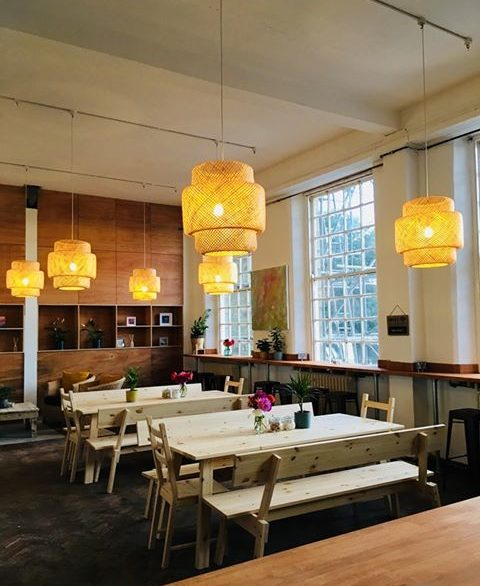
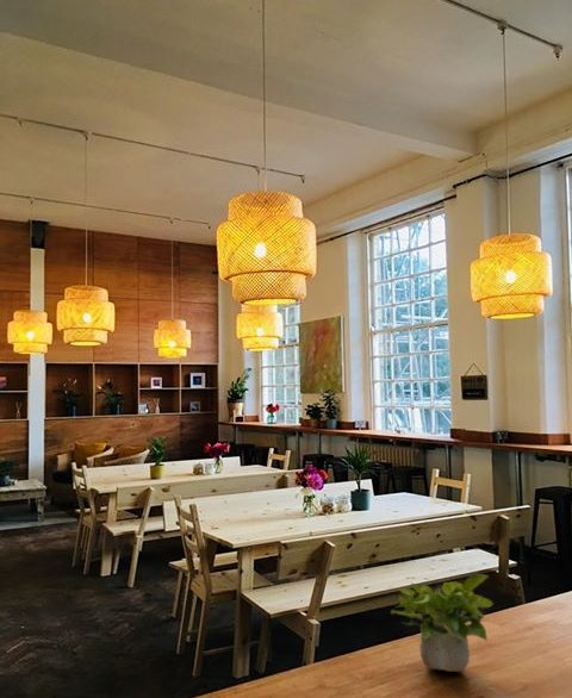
+ potted plant (443, 624)
